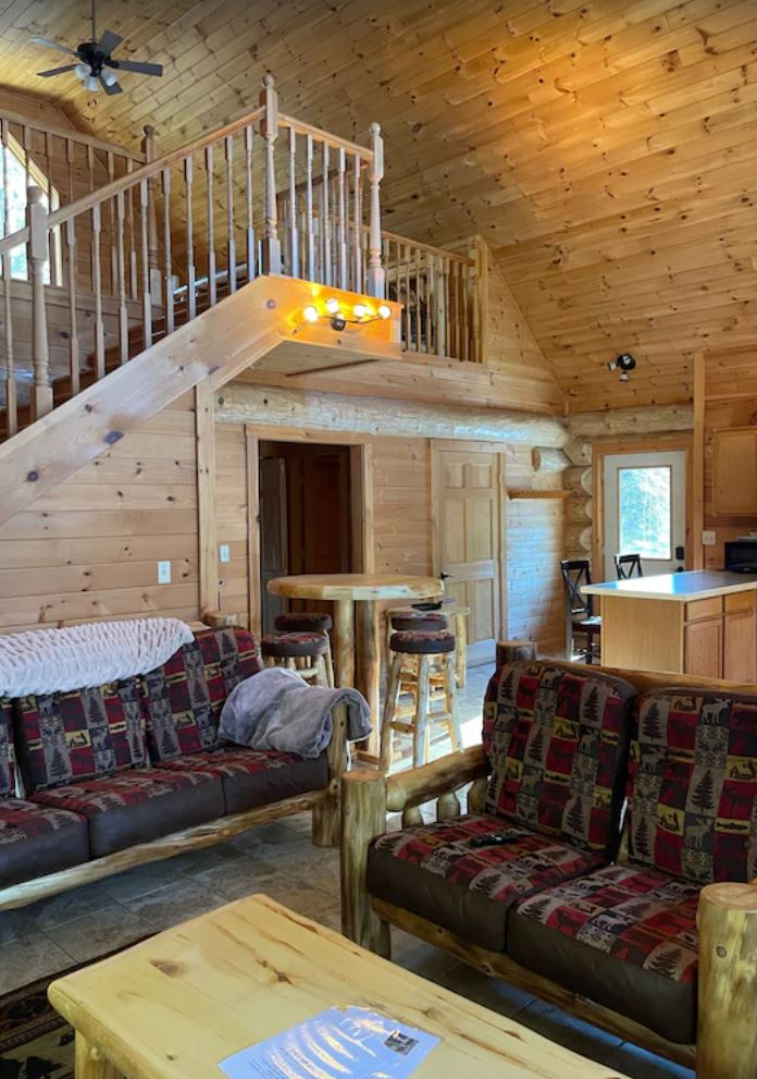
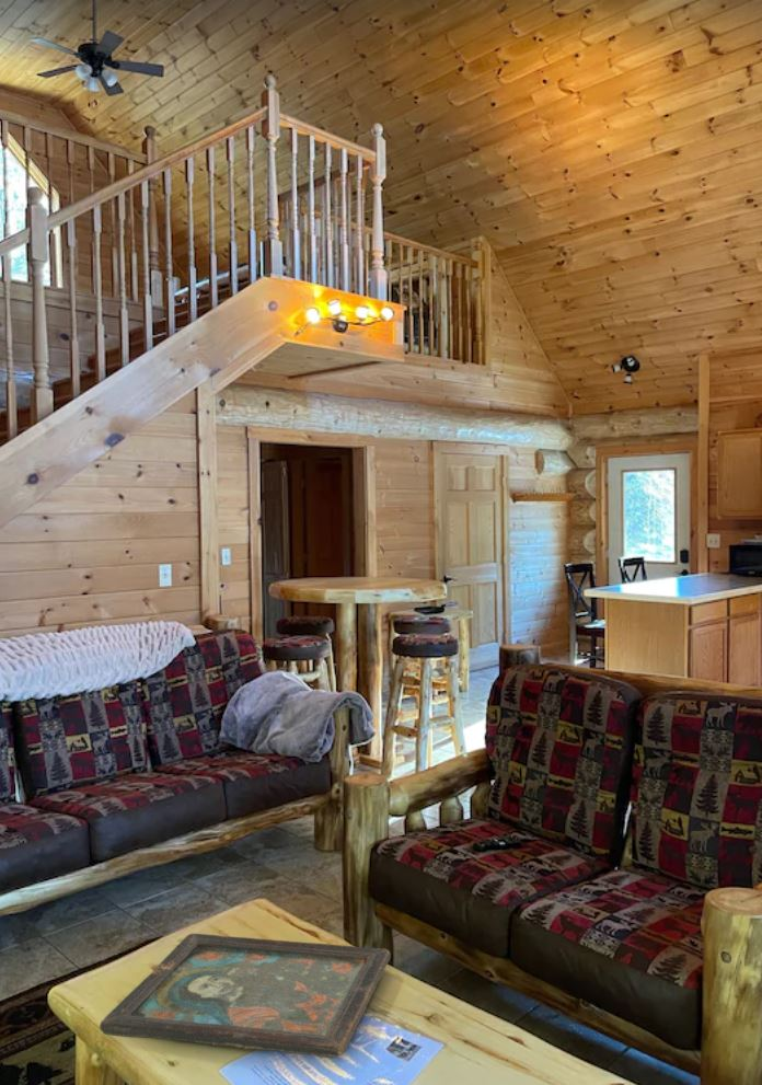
+ decorative tray (255, 989)
